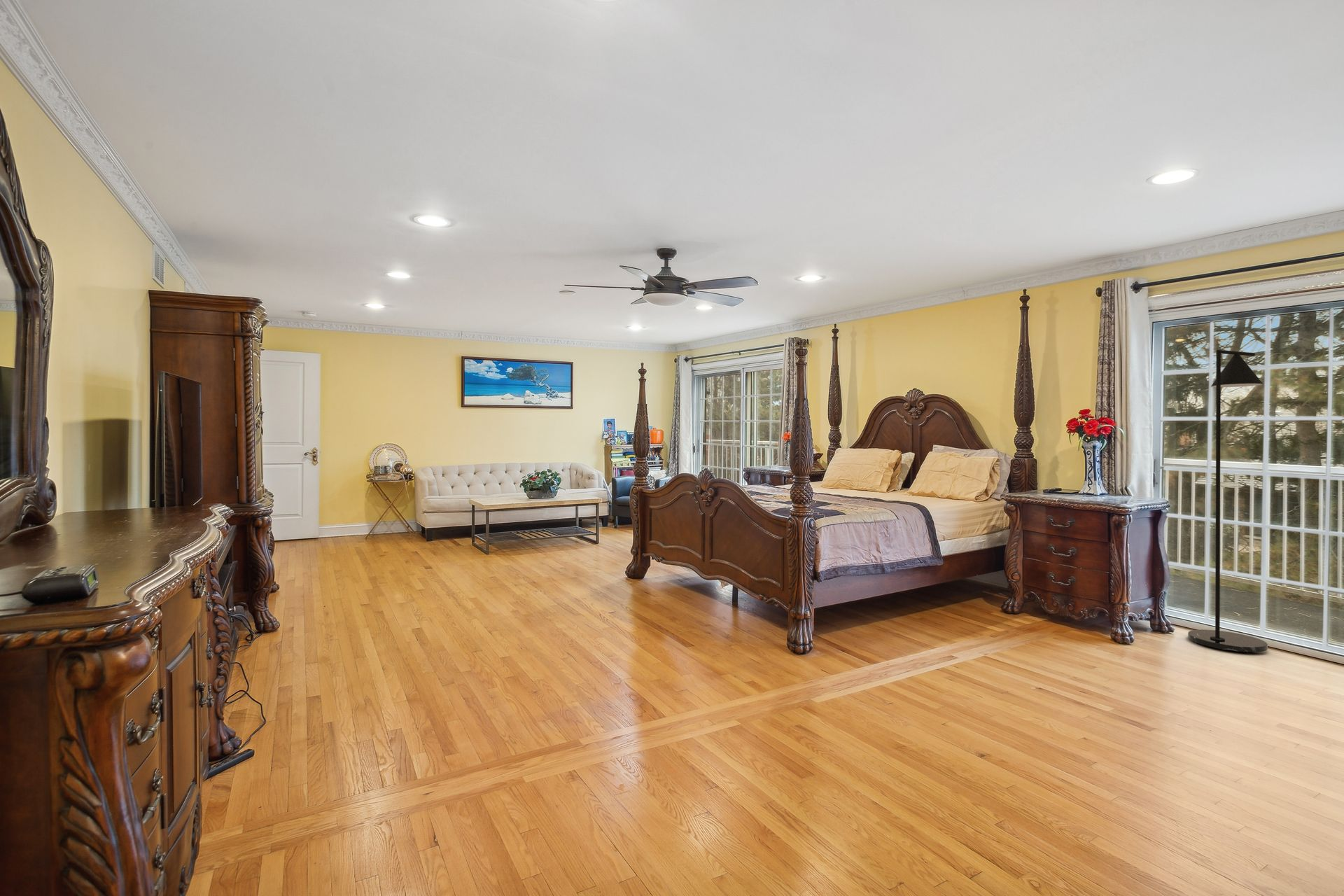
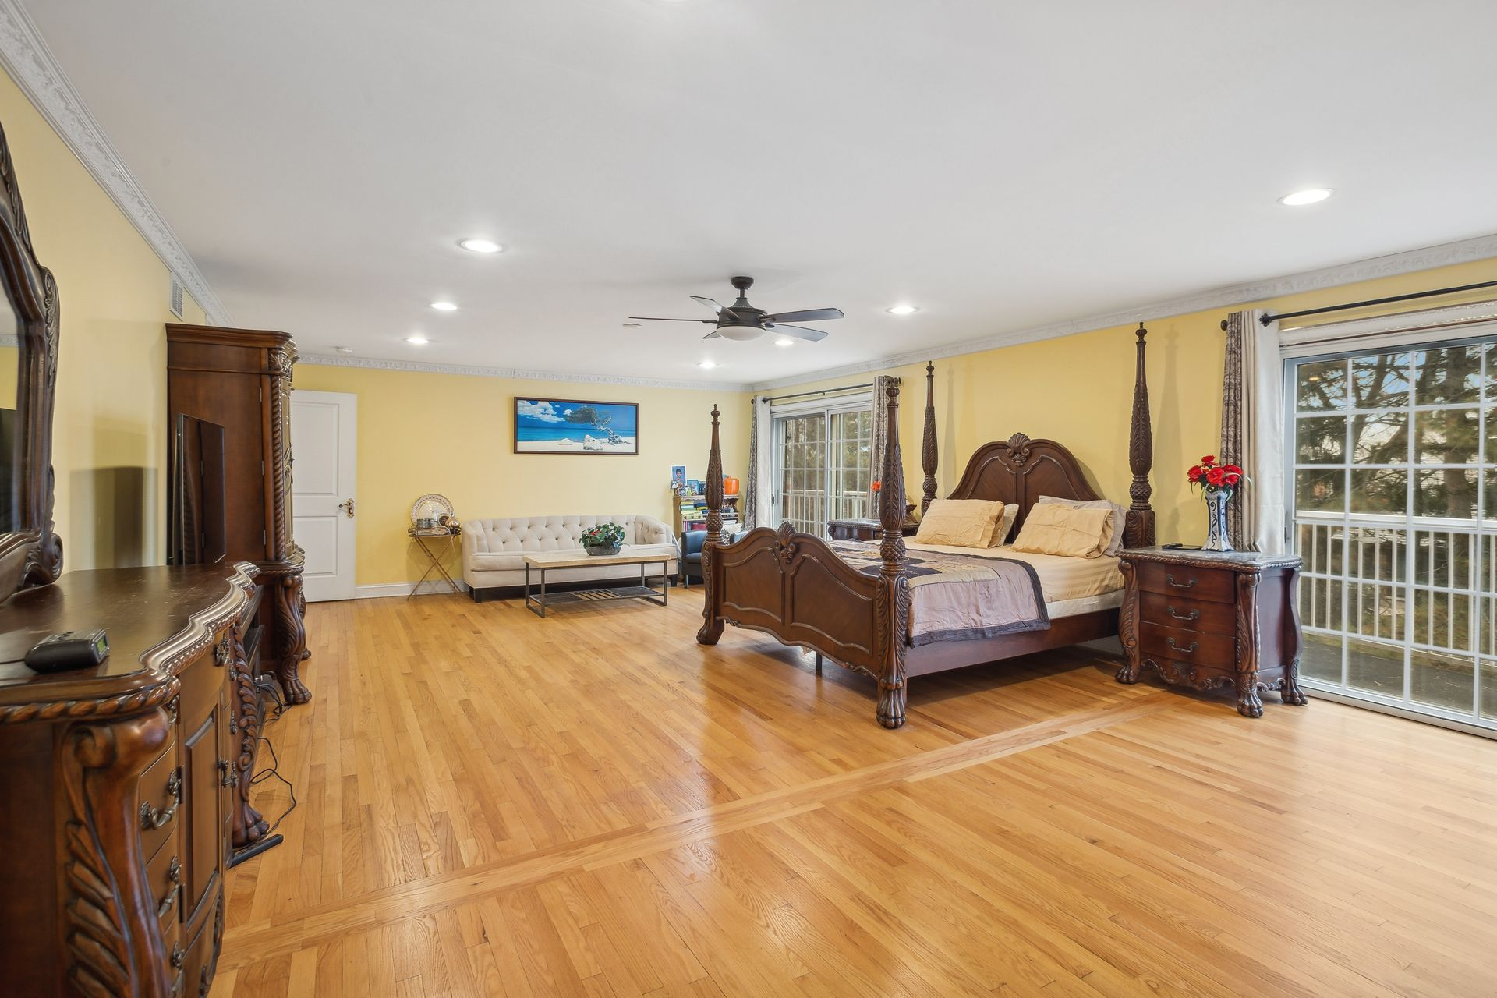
- floor lamp (1219, 497)
